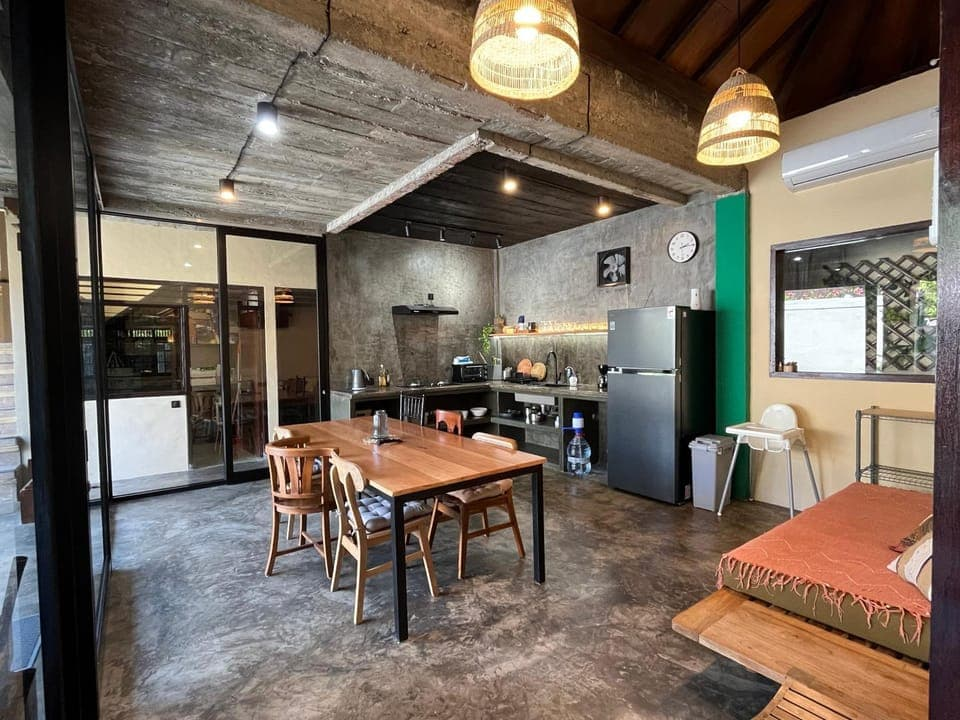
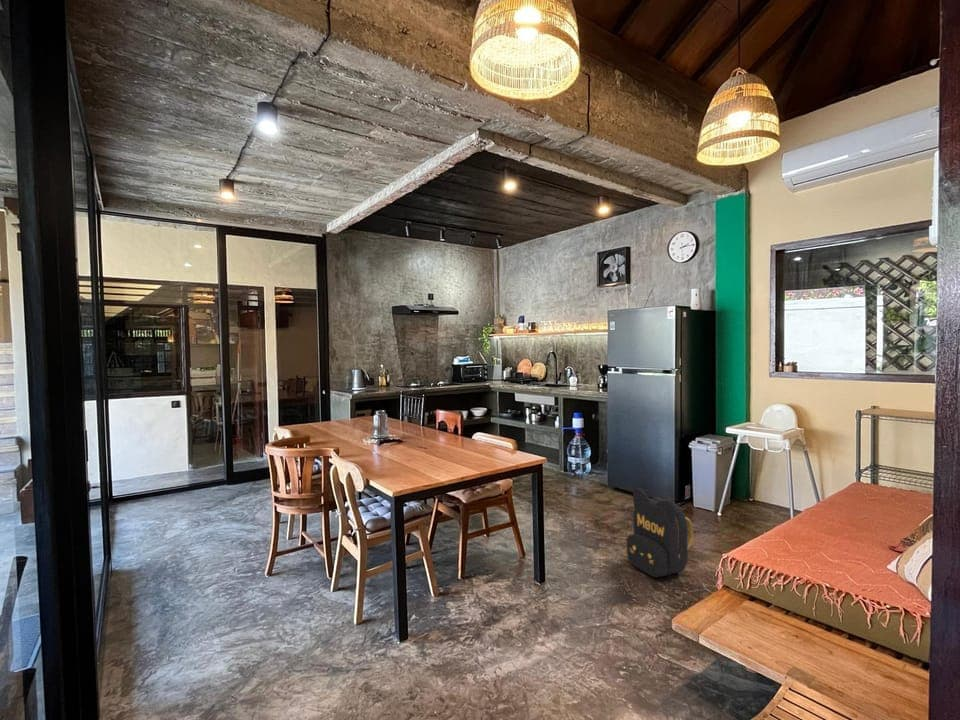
+ backpack (661, 530)
